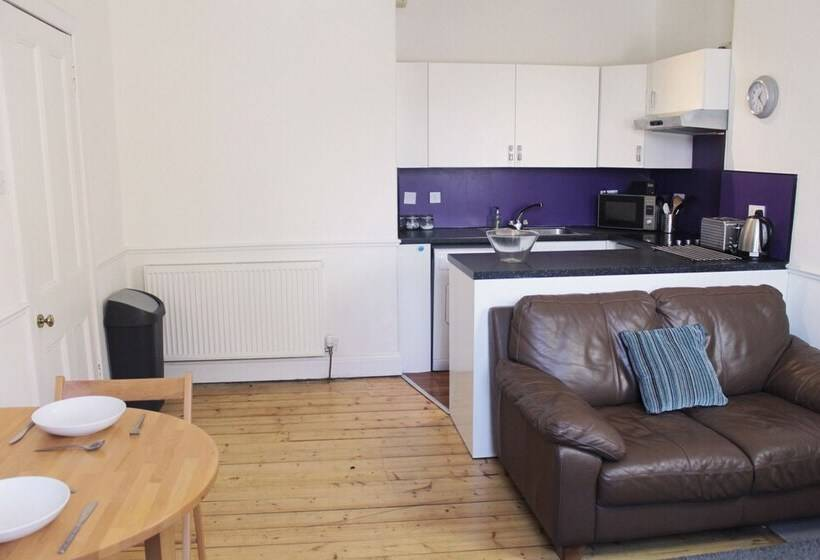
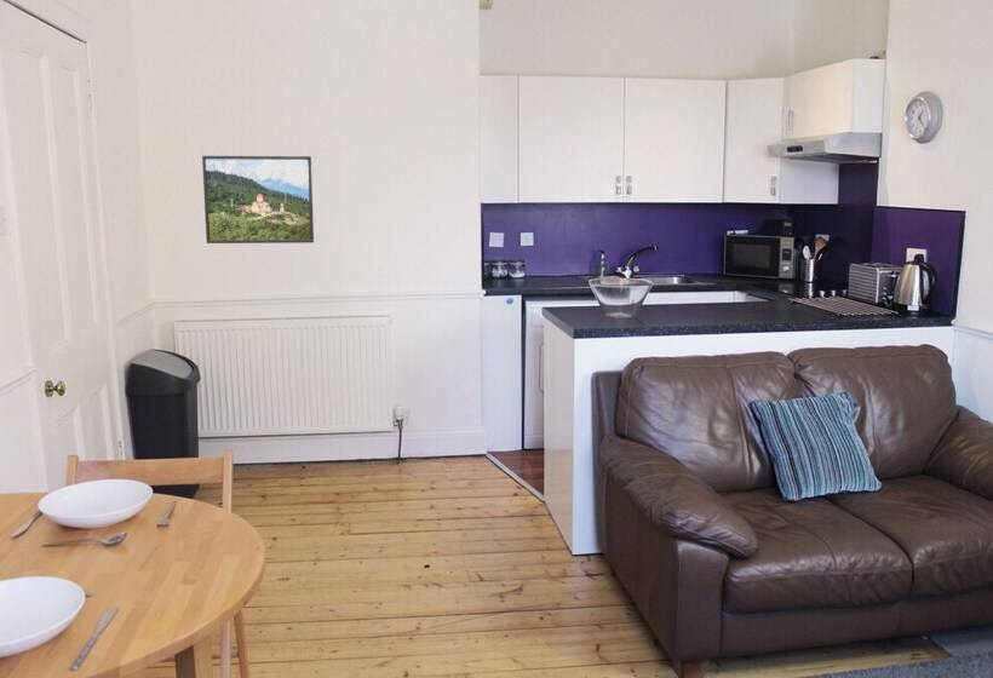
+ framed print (258, 200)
